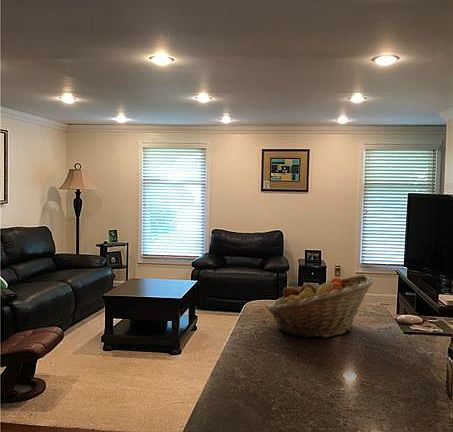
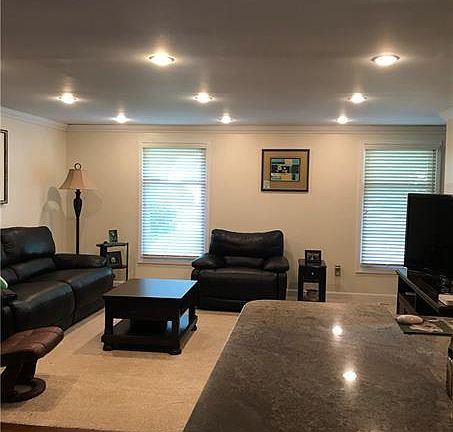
- fruit basket (320, 301)
